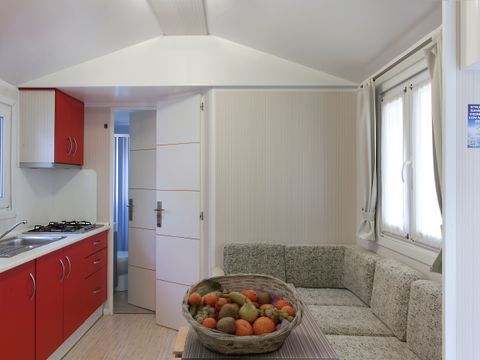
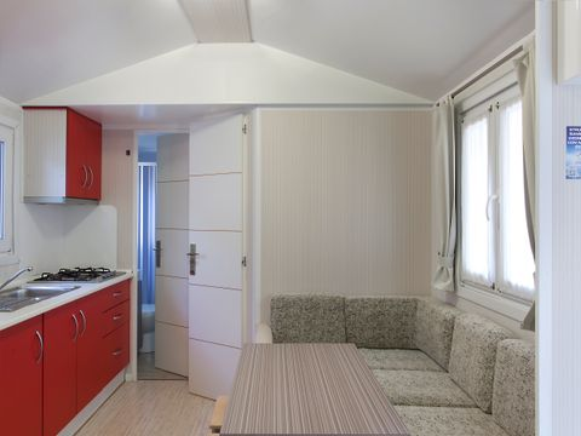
- fruit basket (242, 310)
